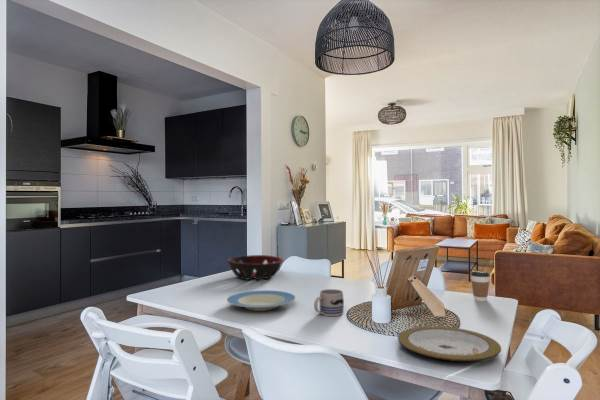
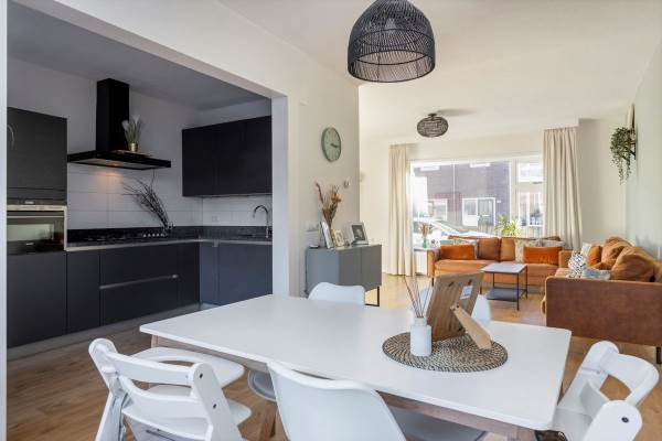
- decorative bowl (255, 268)
- coffee cup (480, 285)
- plate (447, 344)
- plate (261, 302)
- mug (328, 302)
